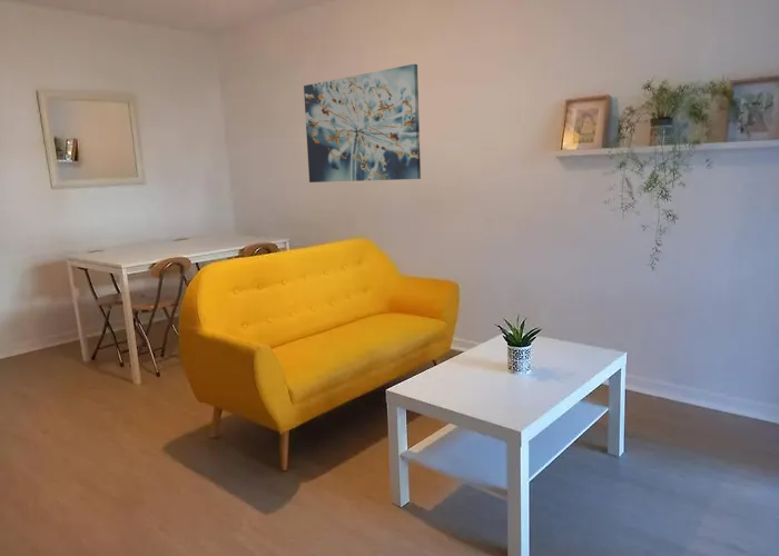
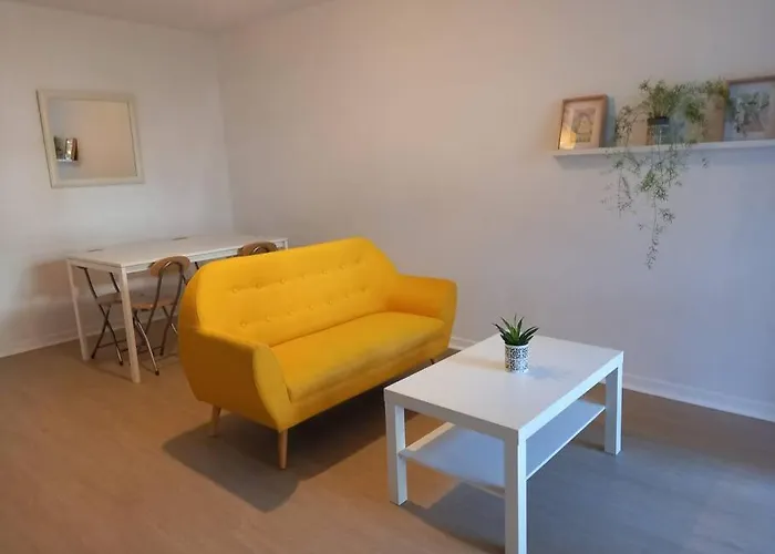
- wall art (357, 129)
